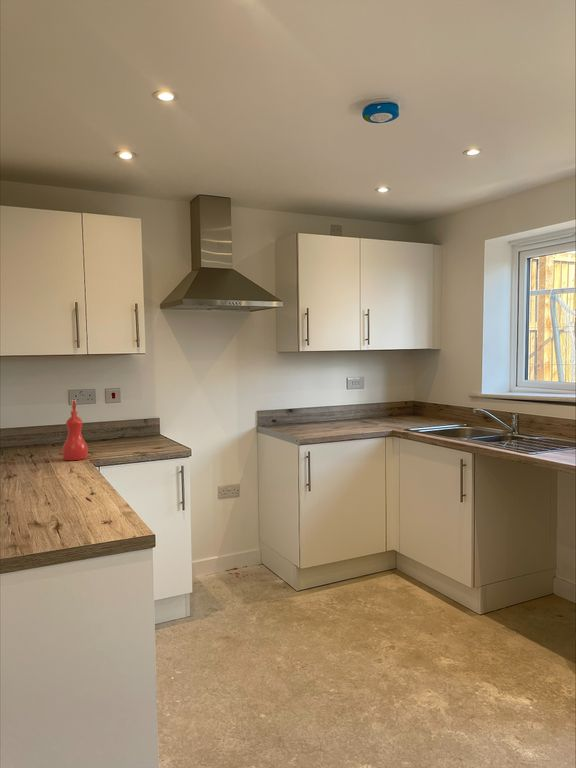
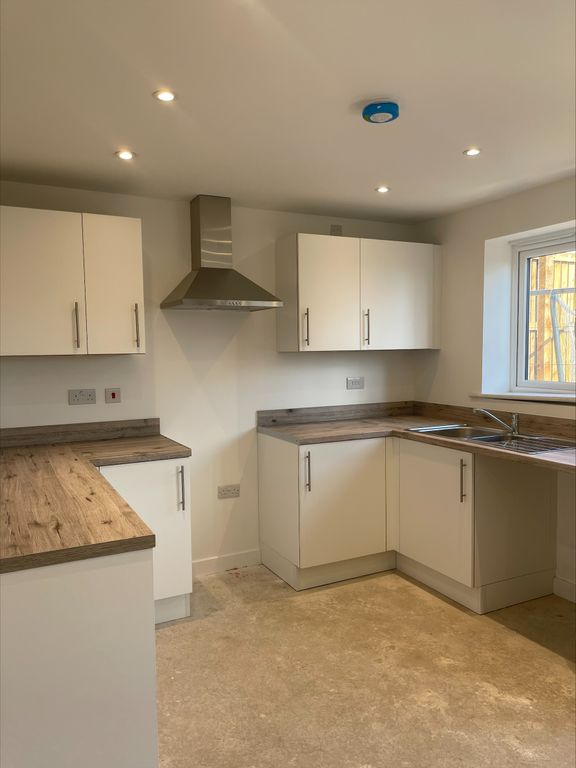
- spray bottle (74, 429)
